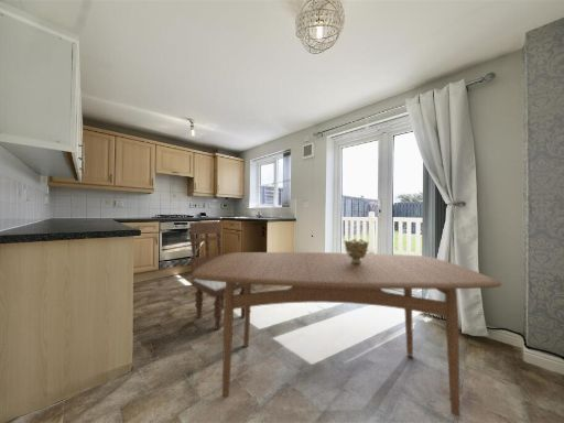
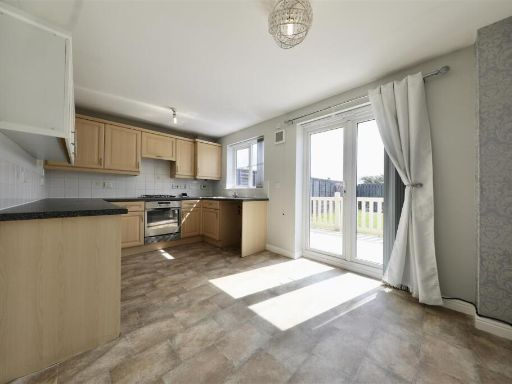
- dining chair (215, 258)
- decorative bowl (356, 251)
- dining table (329, 302)
